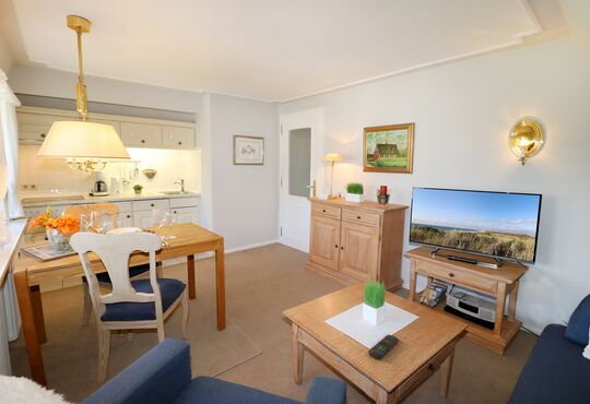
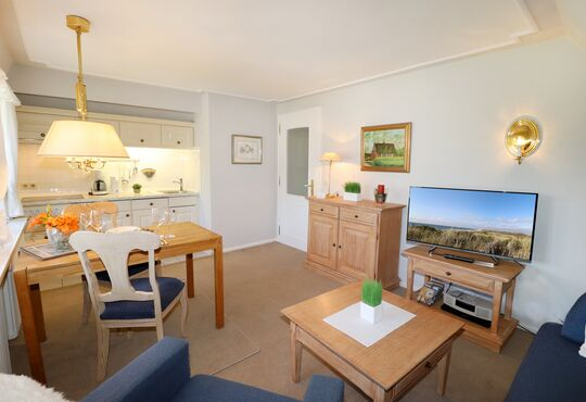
- remote control (384, 345)
